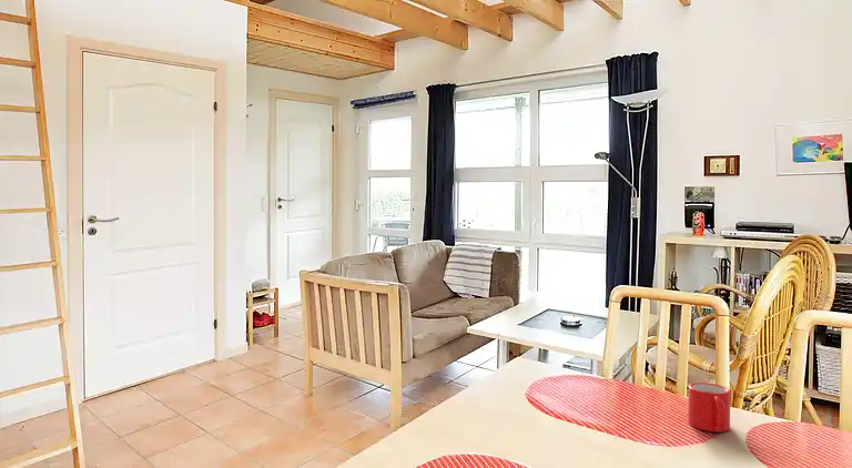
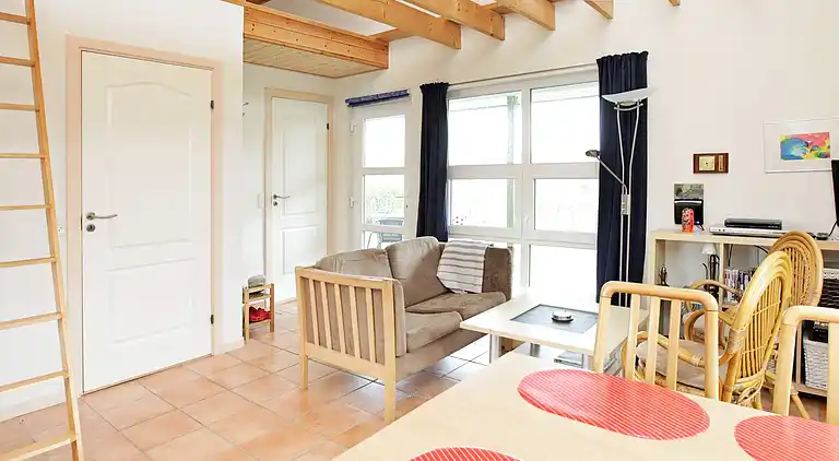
- mug (712, 409)
